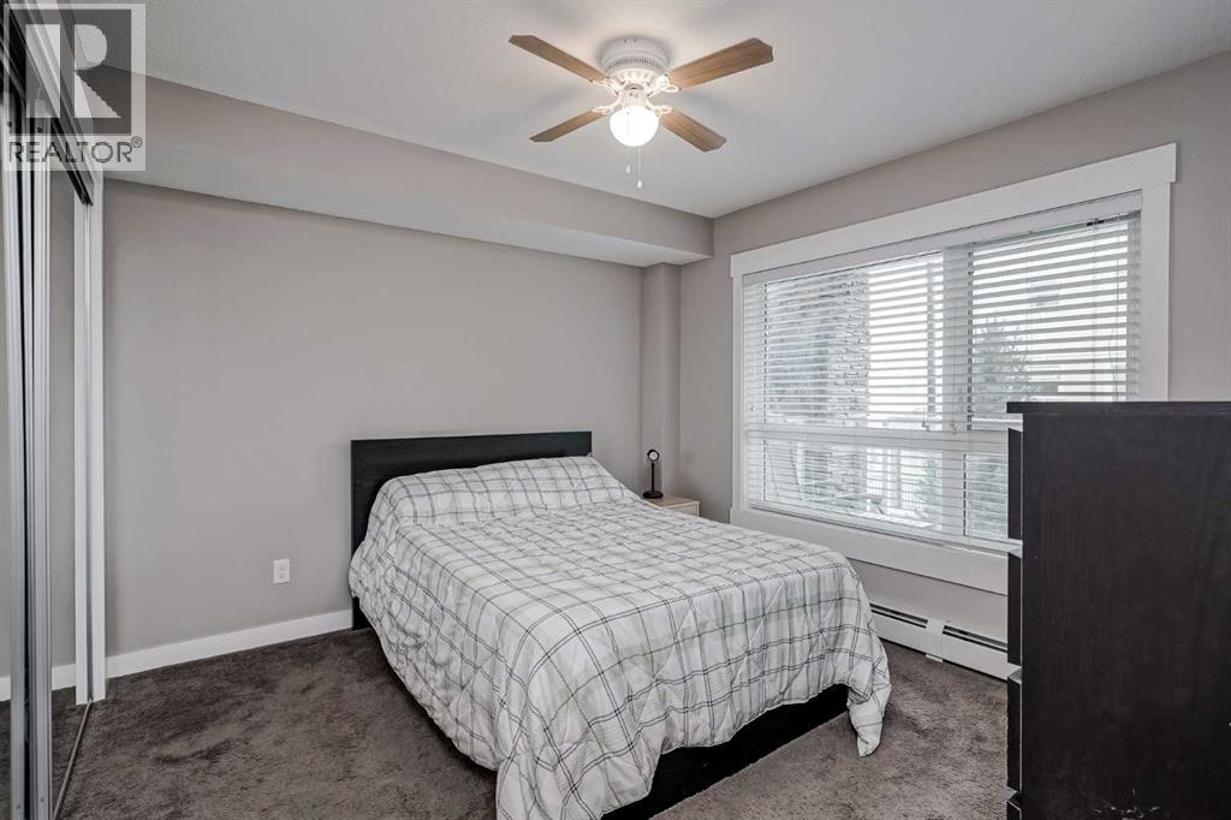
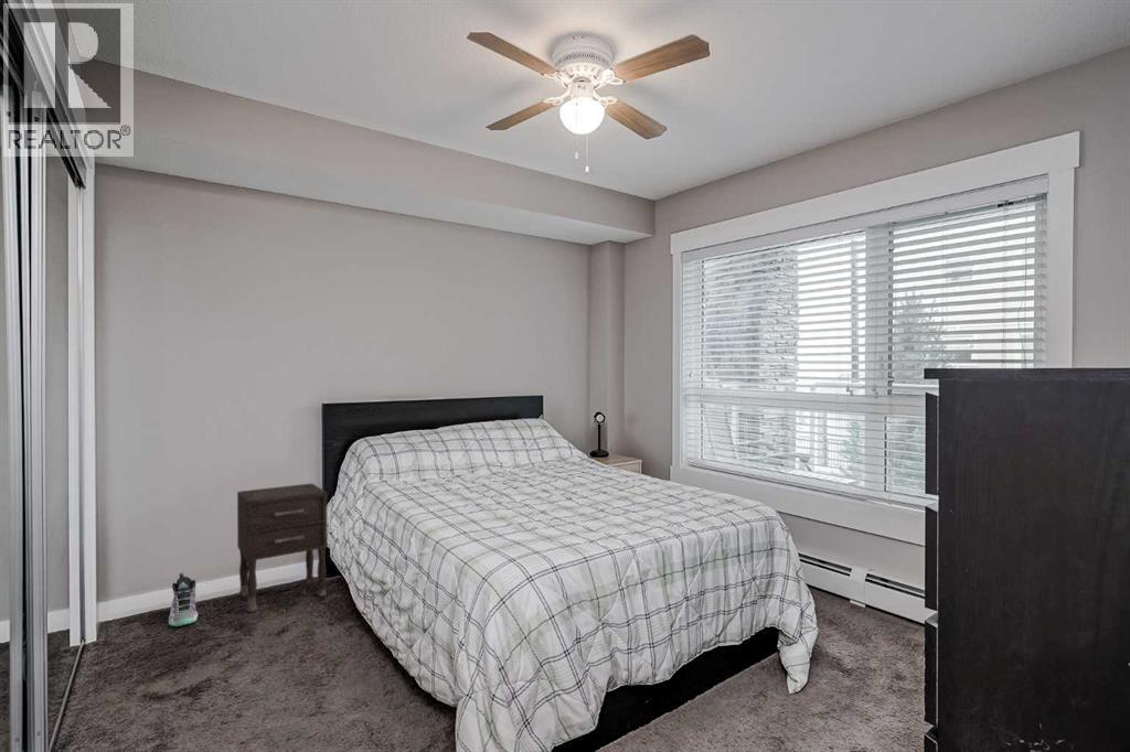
+ nightstand (282, 542)
+ sneaker (182, 595)
